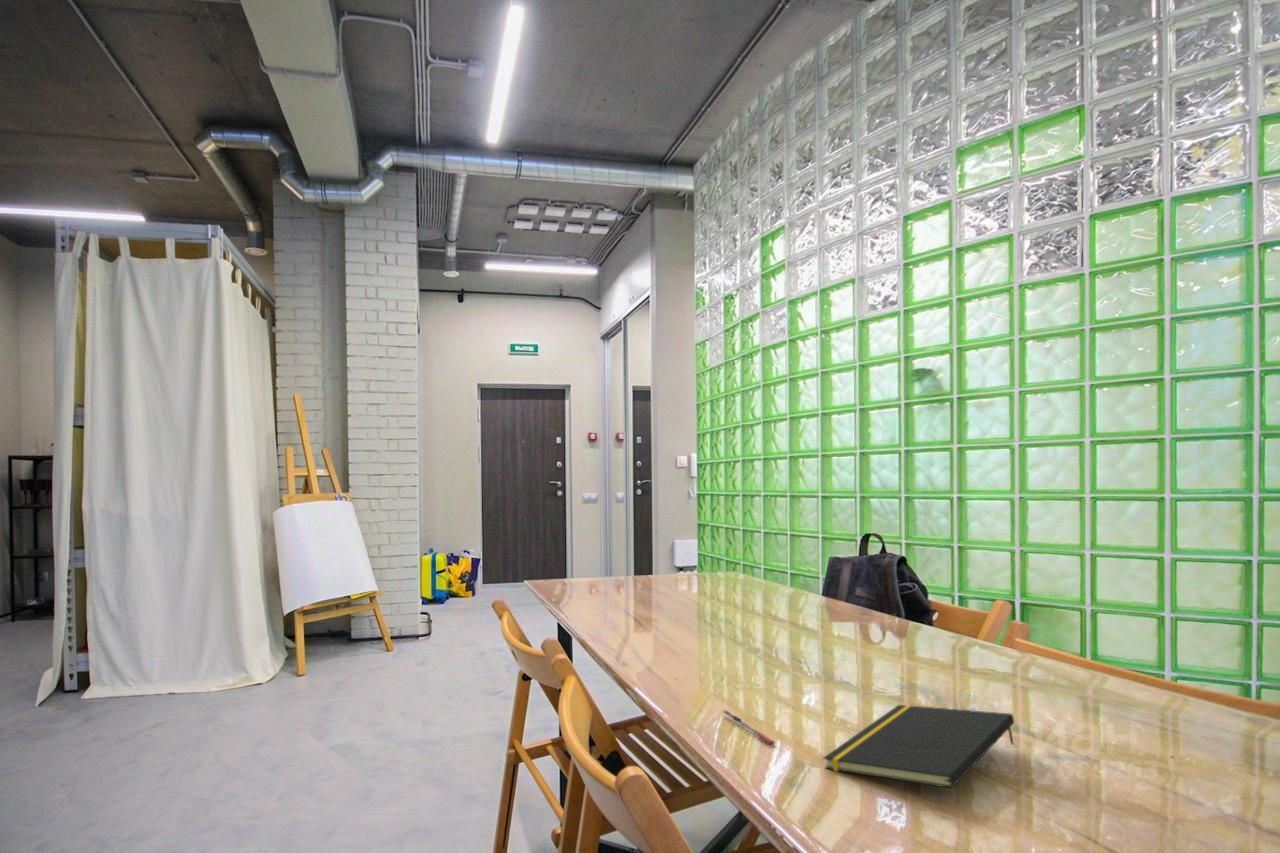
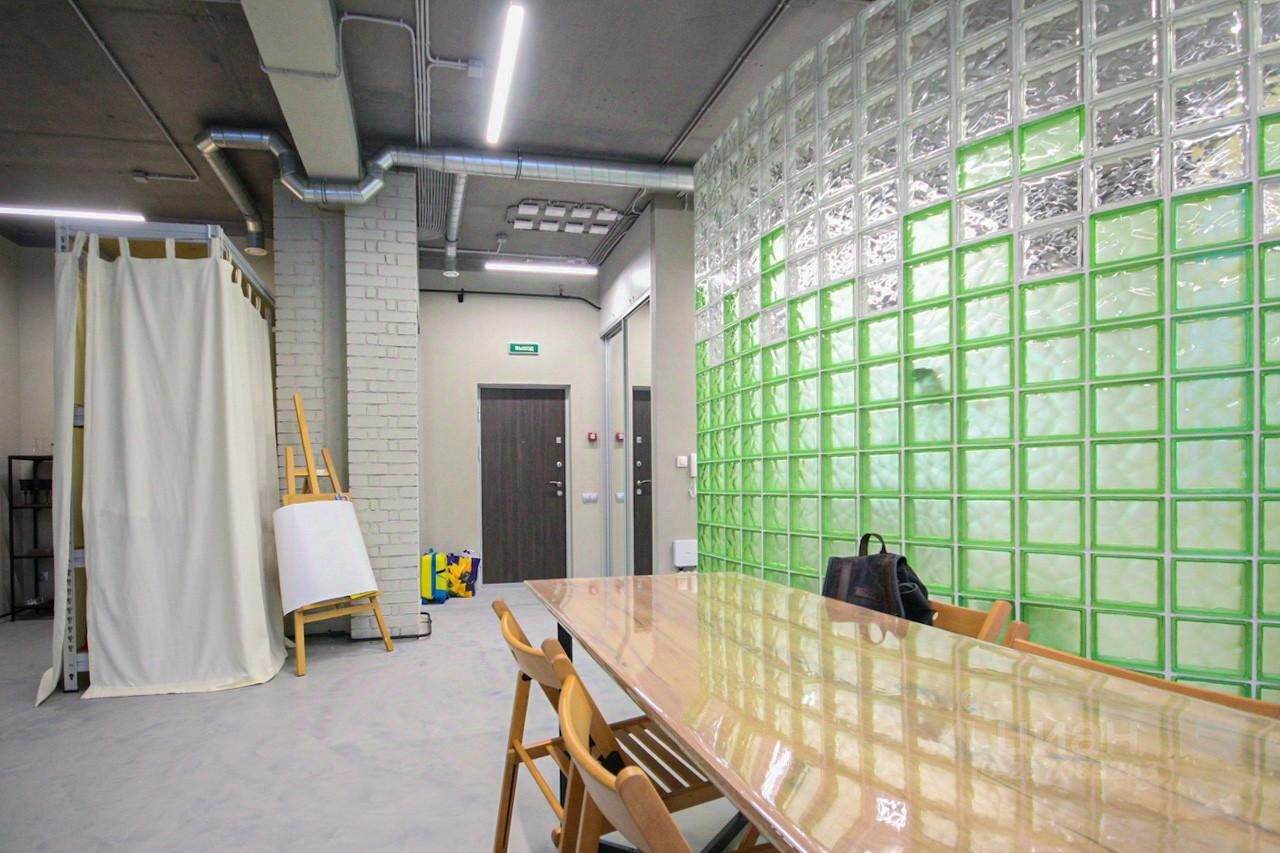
- notepad (921, 740)
- pen (746, 725)
